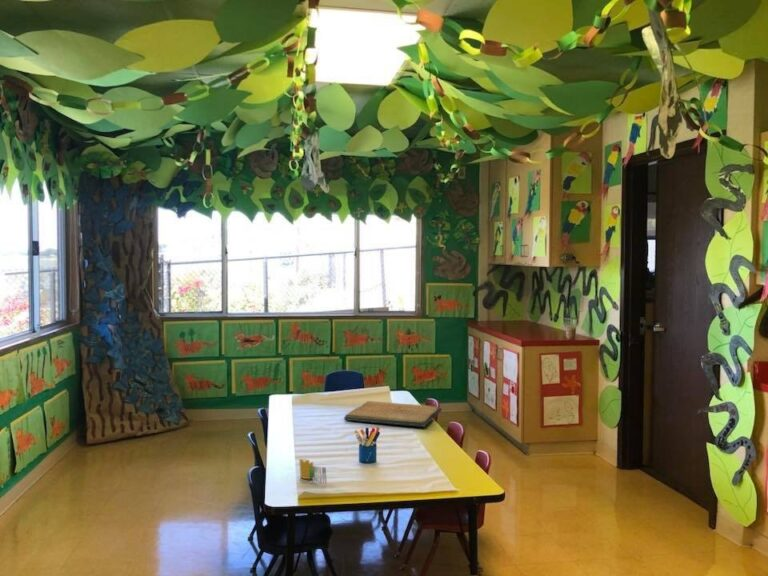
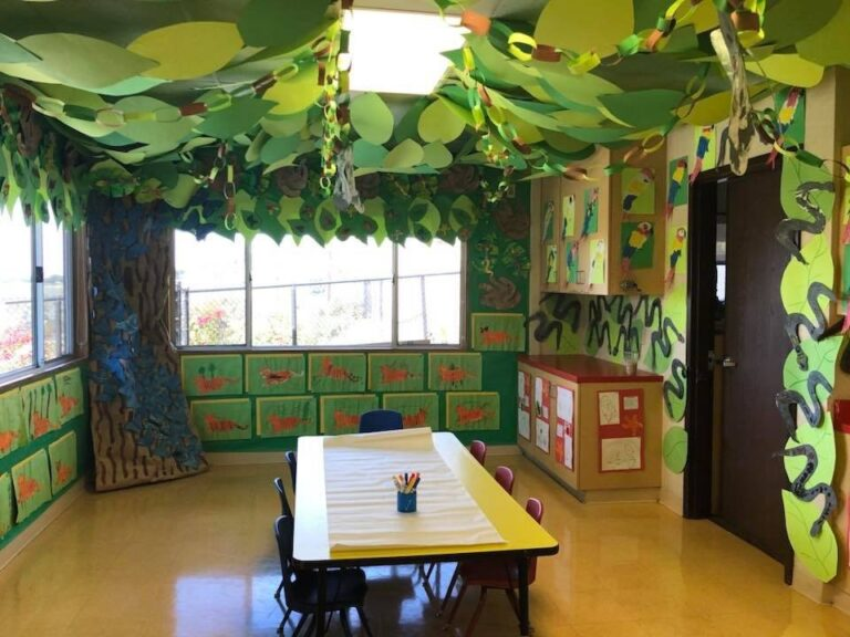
- crayon (312, 470)
- religious icon (394, 412)
